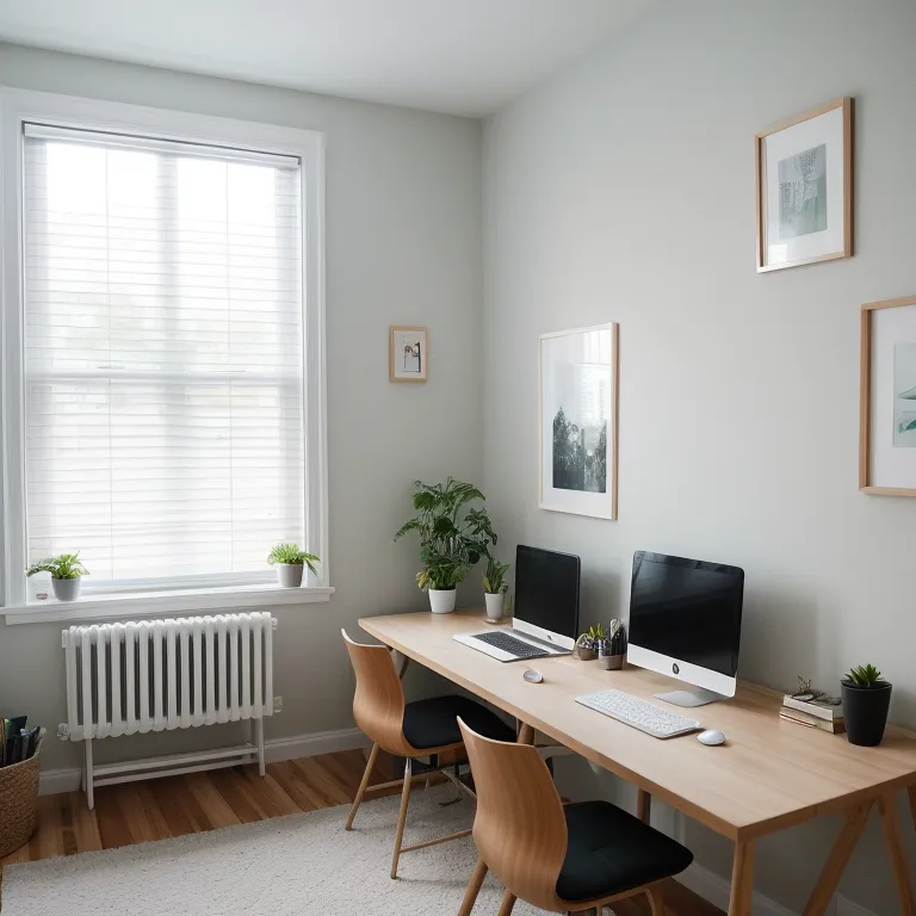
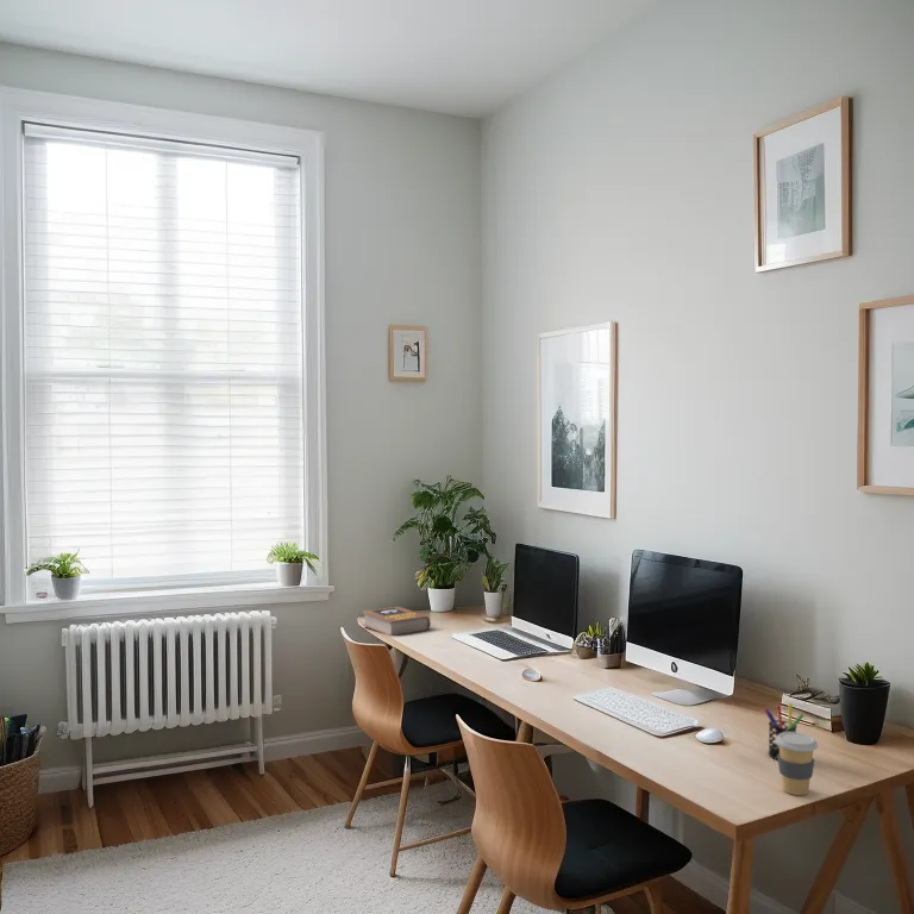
+ book (394, 620)
+ pen holder (784, 730)
+ coffee cup (795, 764)
